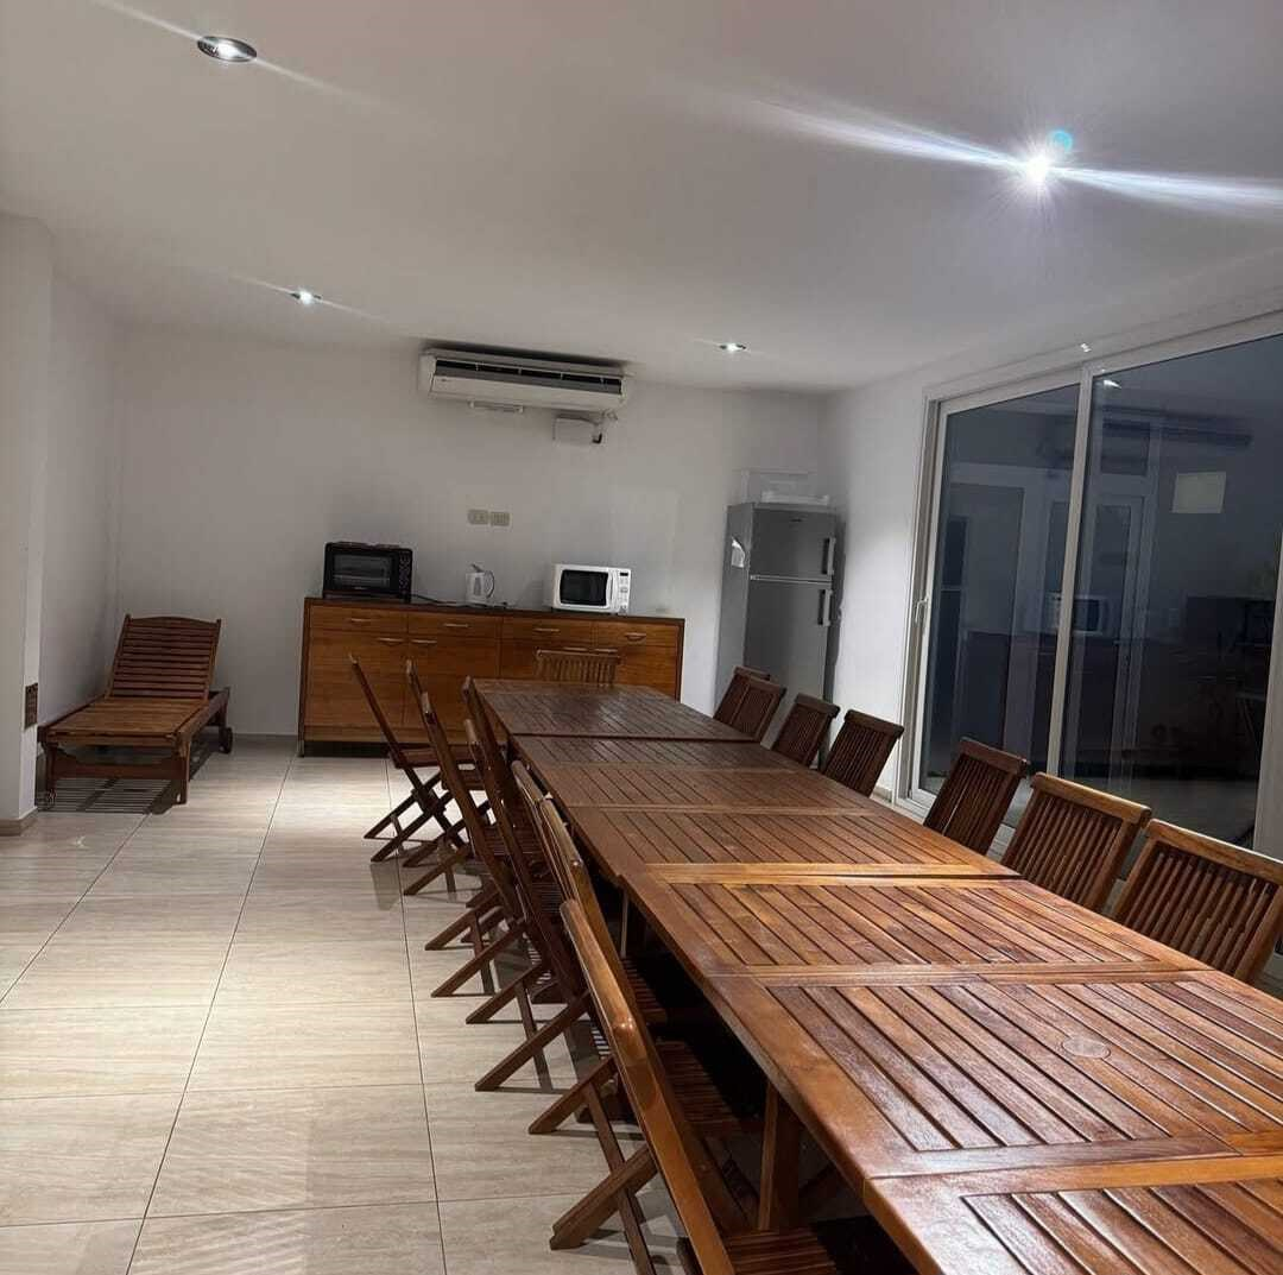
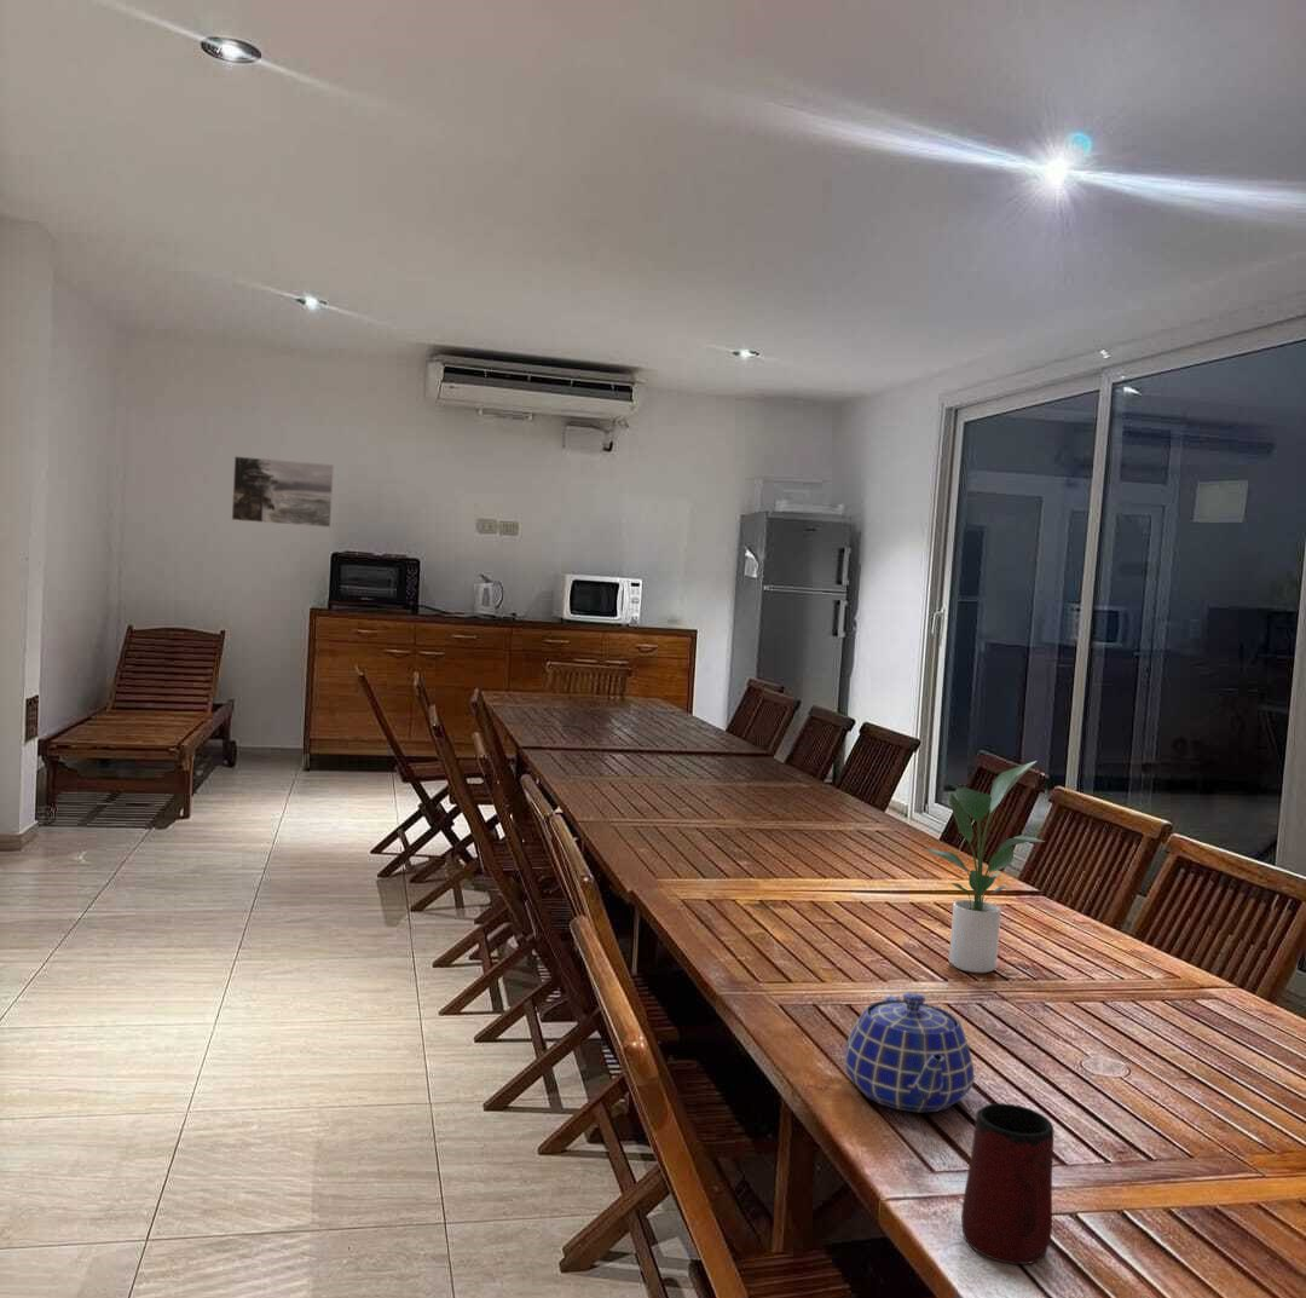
+ mug (1017, 1188)
+ potted plant (975, 861)
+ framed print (283, 491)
+ teapot (911, 1048)
